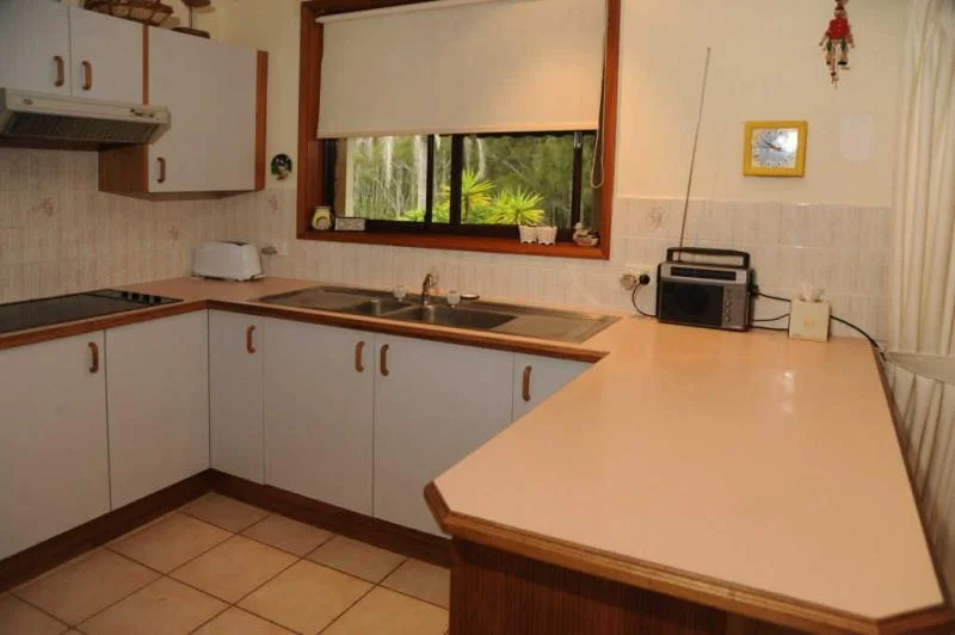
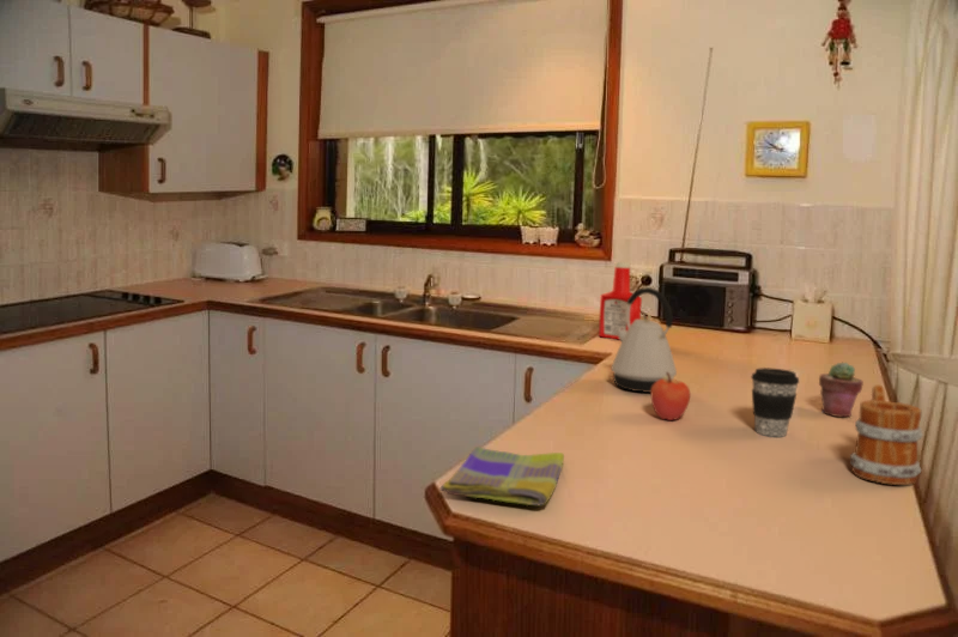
+ potted succulent (839, 388)
+ dish towel (507, 472)
+ mug (883, 431)
+ soap bottle (620, 299)
+ apple (669, 395)
+ kettle (644, 338)
+ coffee cup (772, 402)
